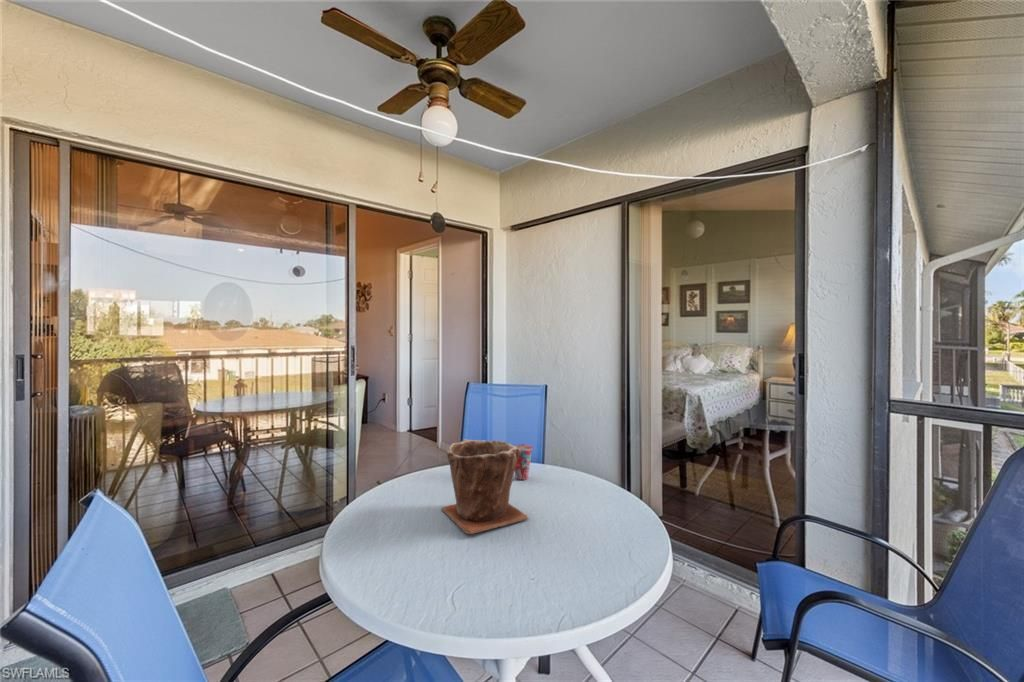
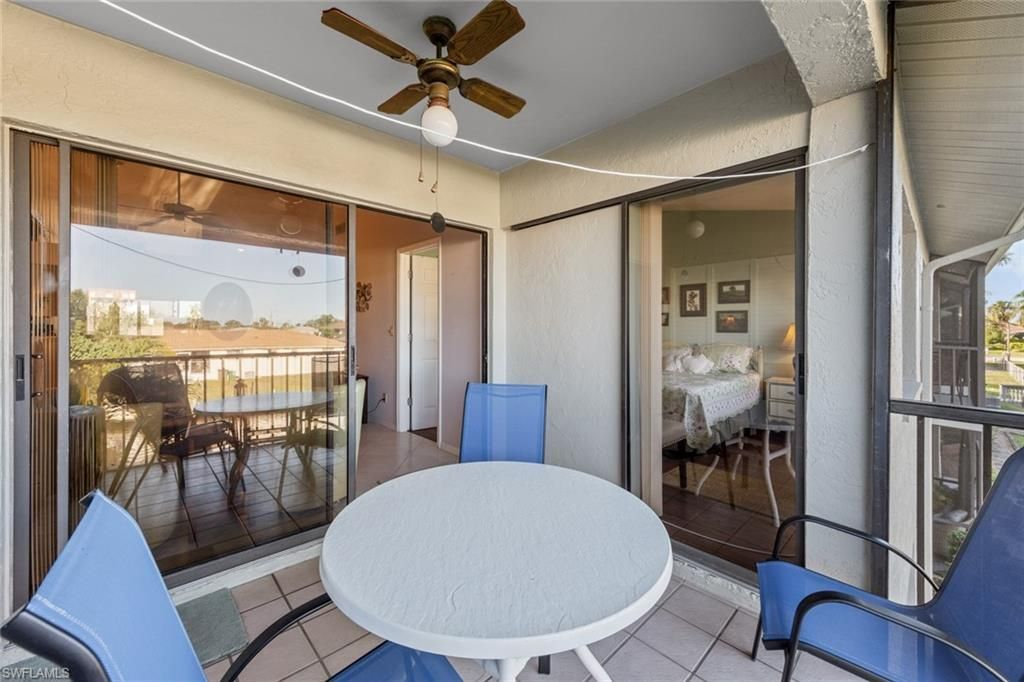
- plant pot (484, 478)
- cup (521, 462)
